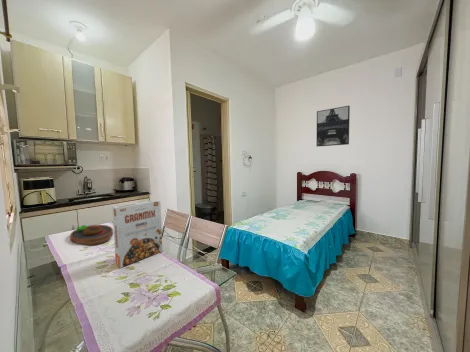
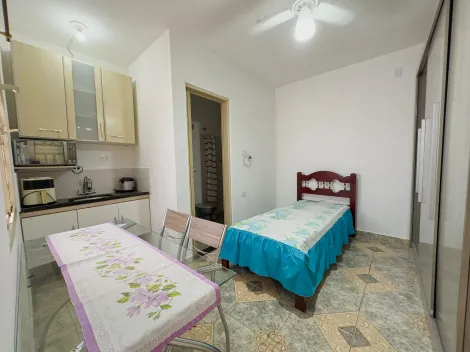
- wall art (332, 127)
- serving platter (92, 230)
- cereal box (139, 230)
